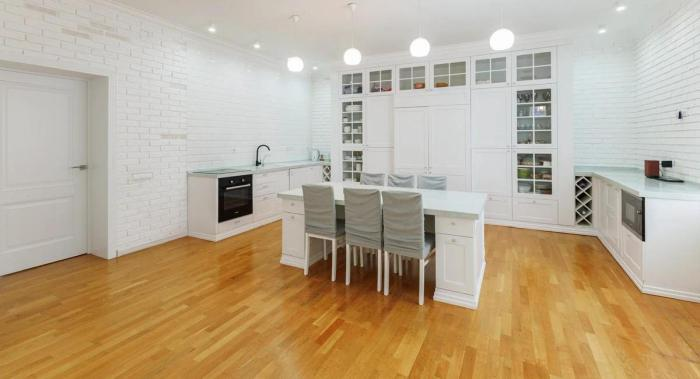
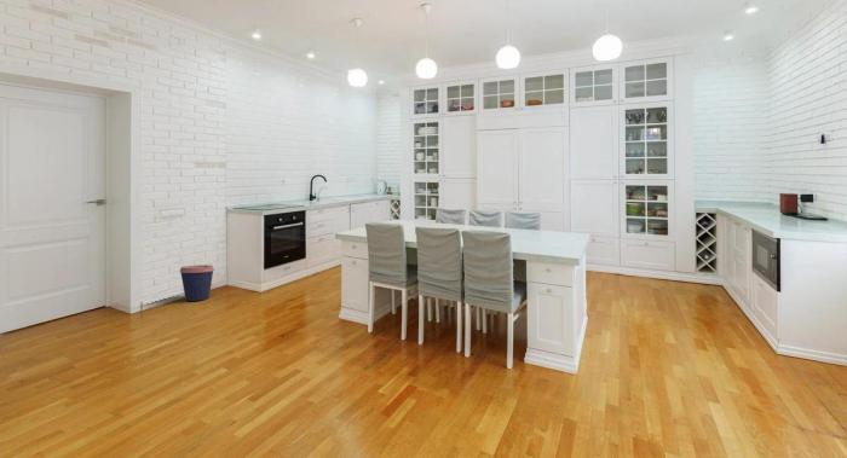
+ coffee cup (197, 282)
